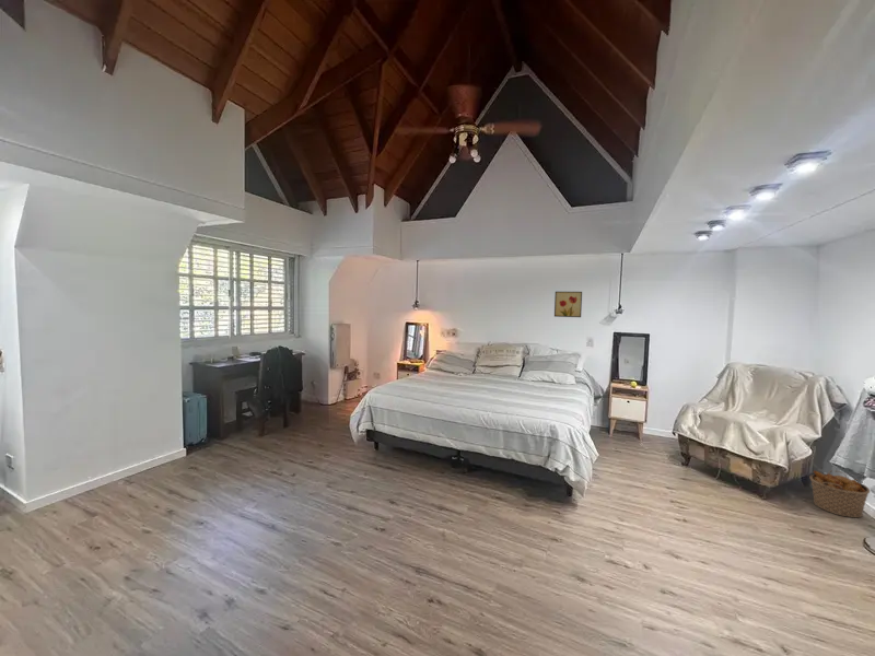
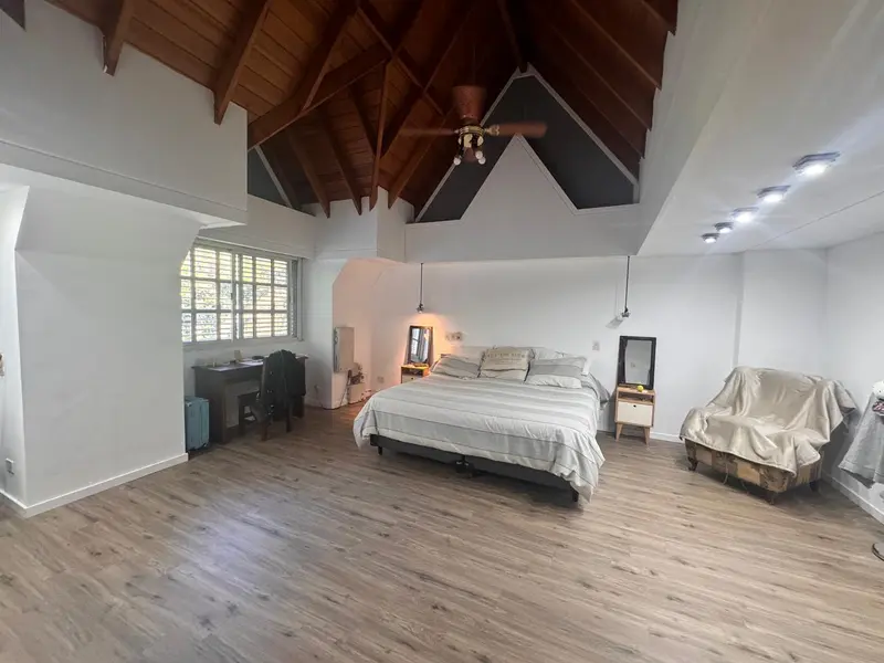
- basket (837, 492)
- wall art (568, 304)
